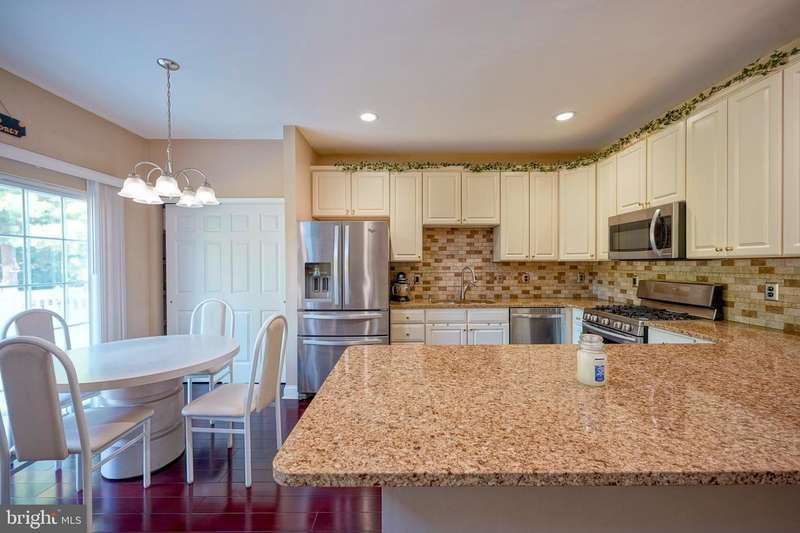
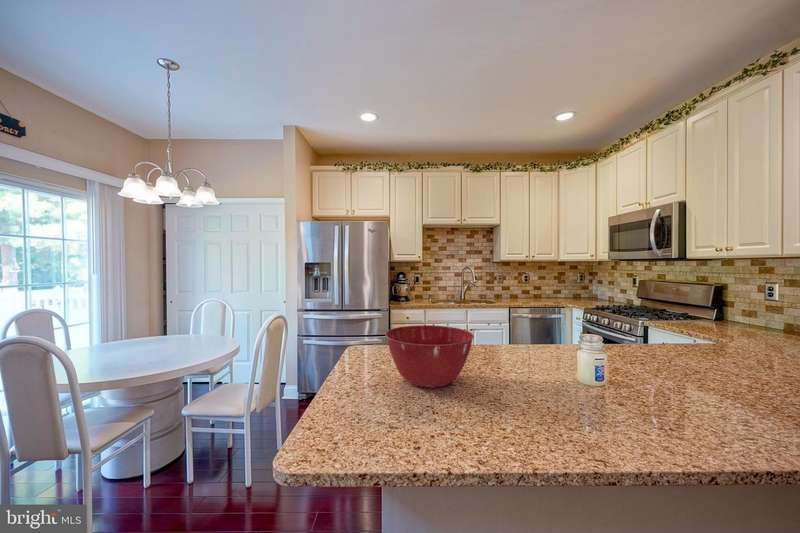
+ mixing bowl (429, 356)
